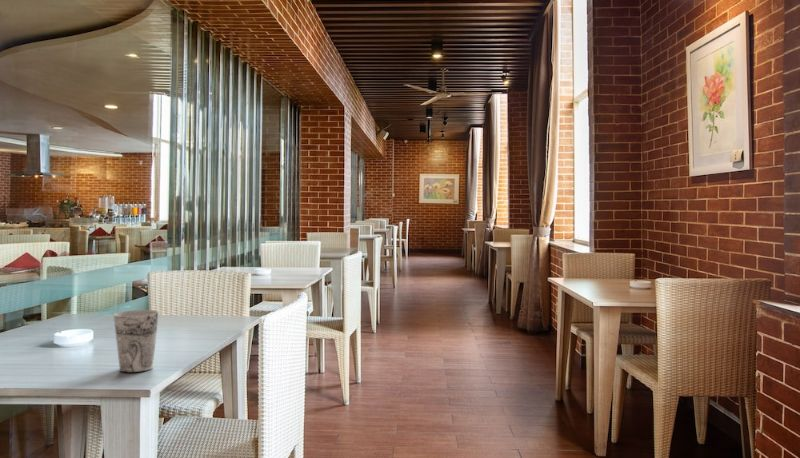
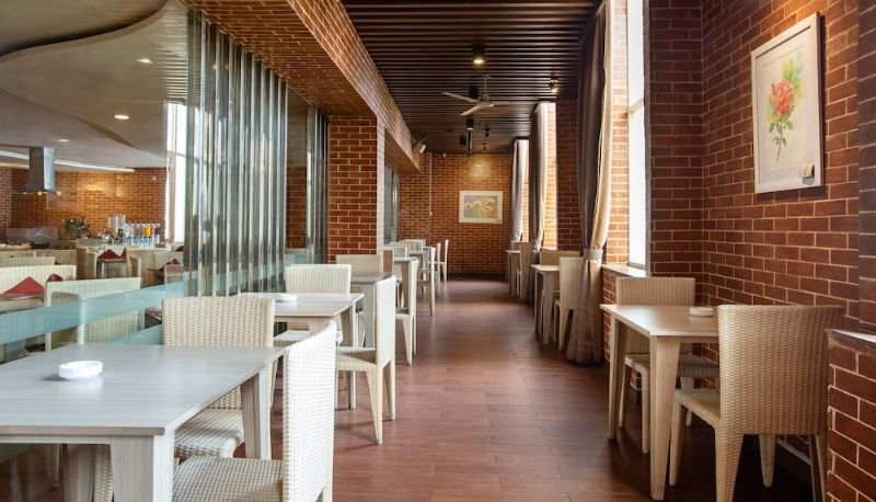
- cup (136, 340)
